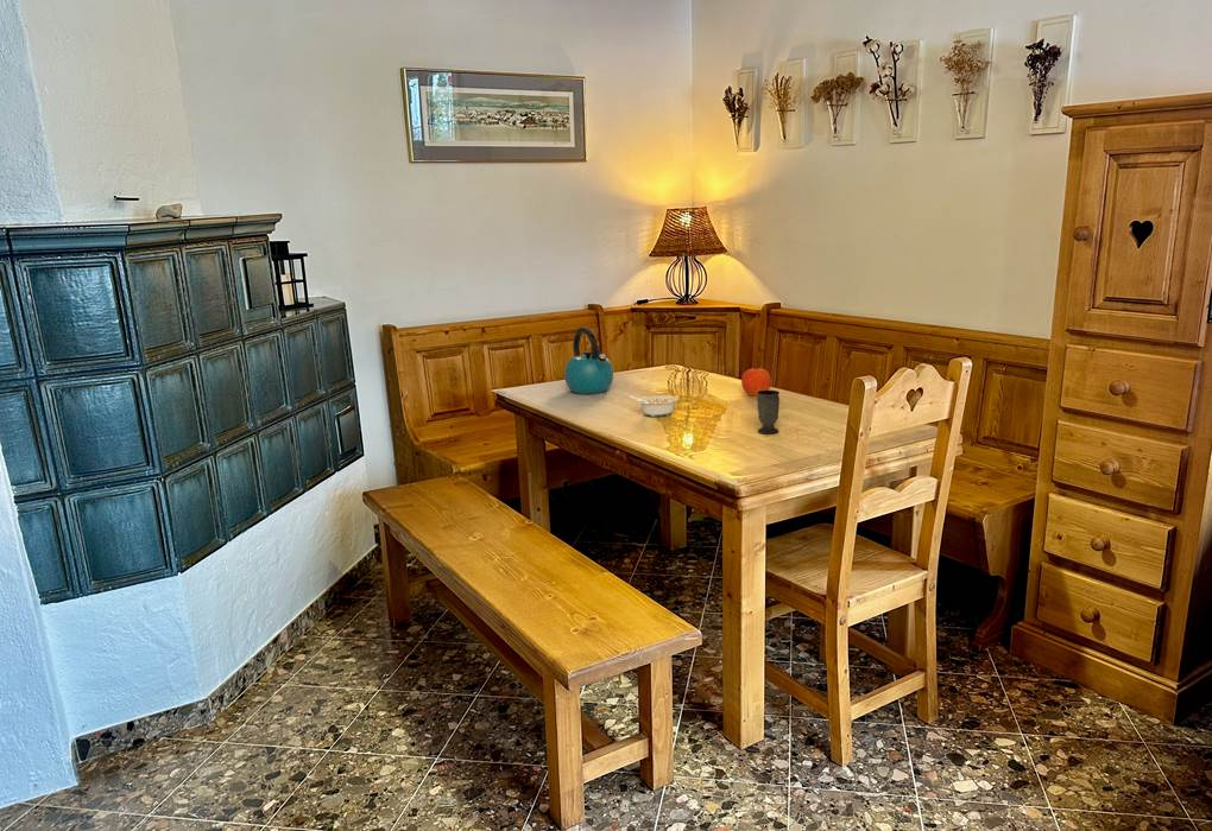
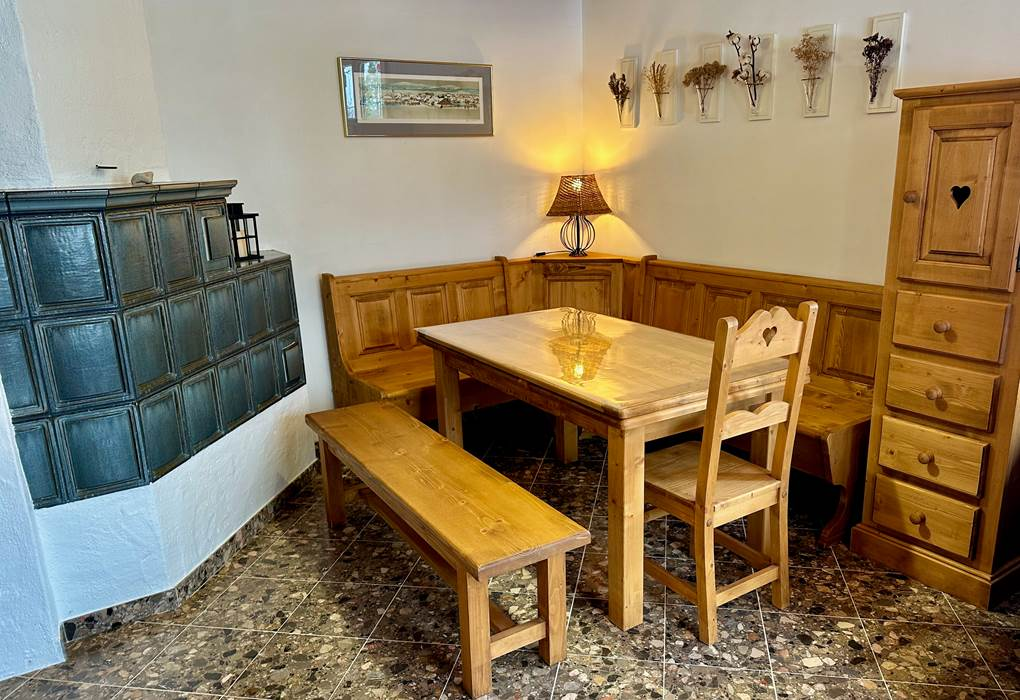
- legume (656, 405)
- fruit (756, 381)
- kettle (589, 360)
- cup (768, 411)
